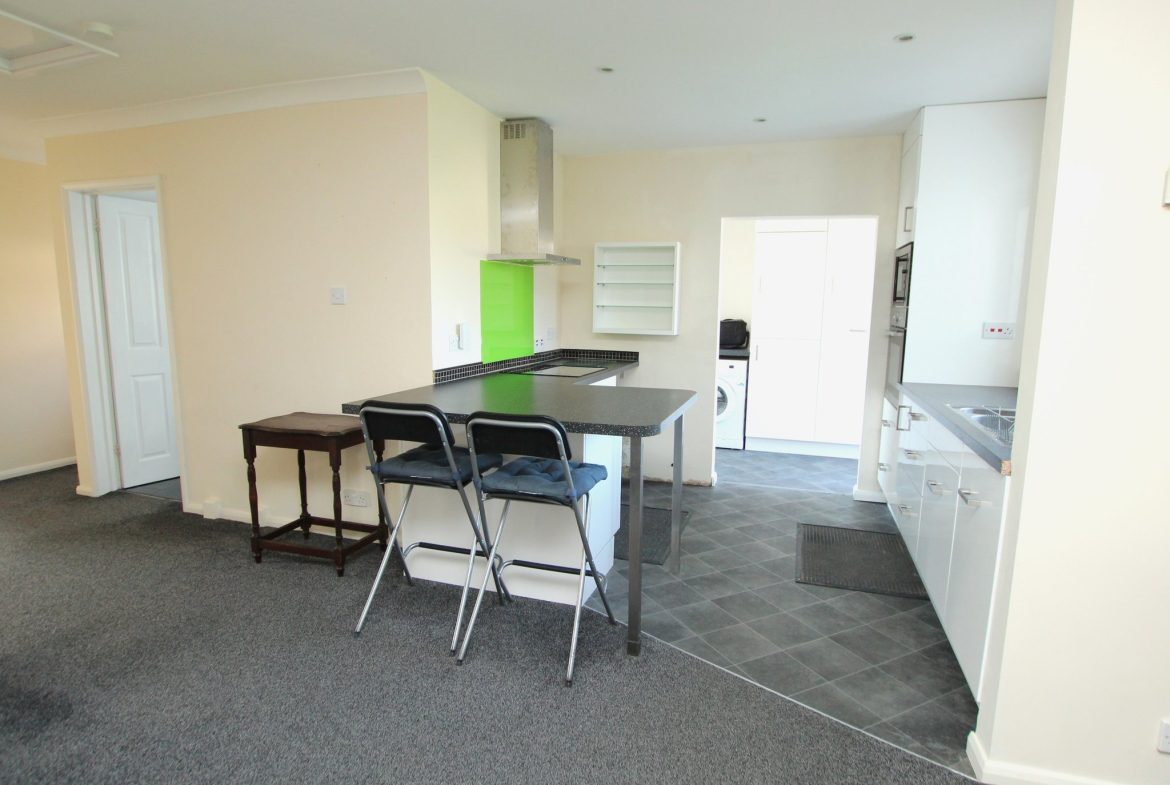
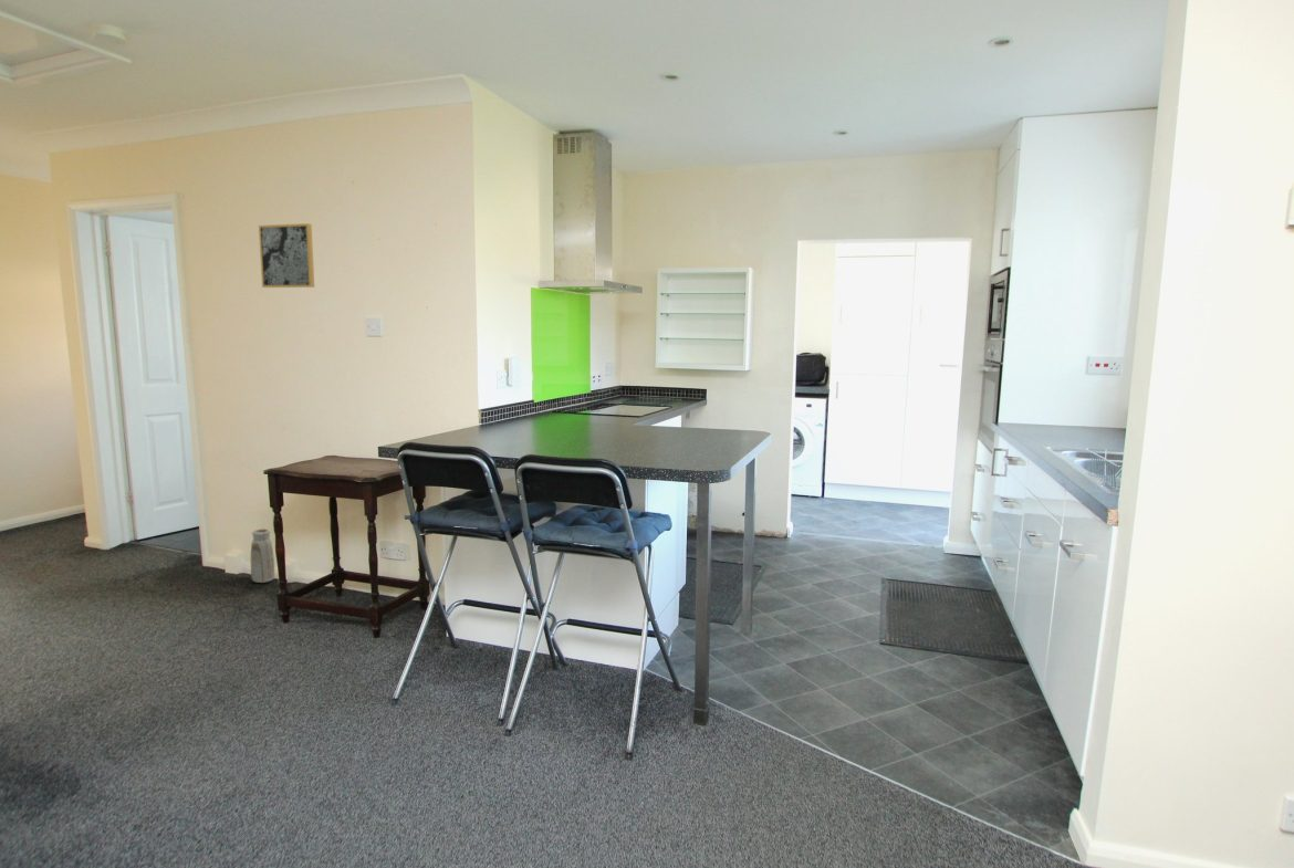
+ vase (261, 555)
+ wall art (286, 255)
